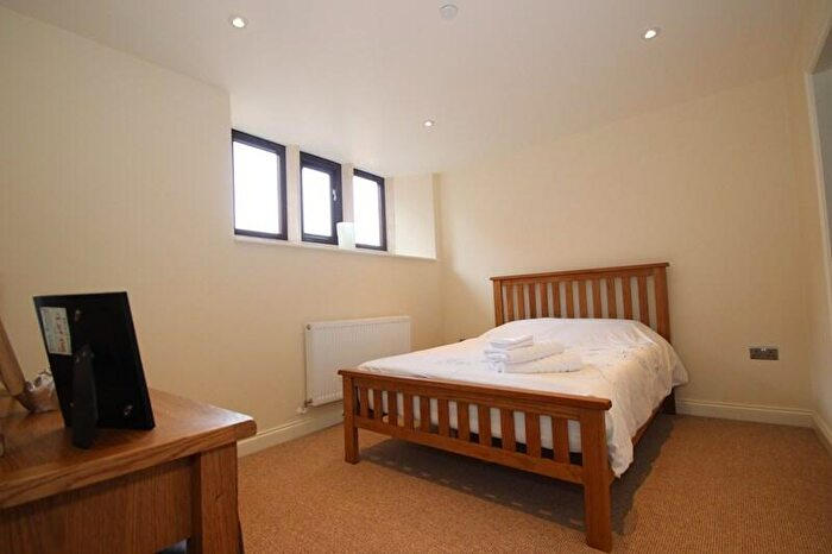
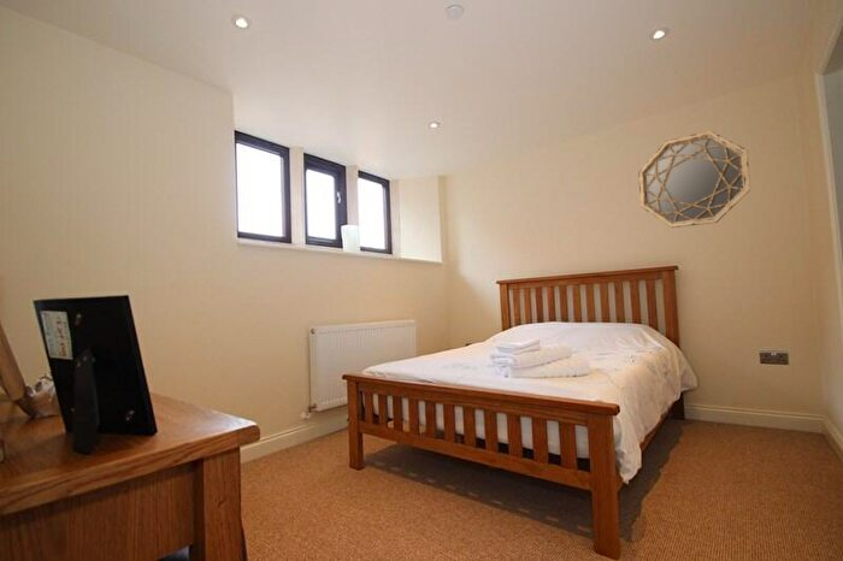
+ home mirror (690, 181)
